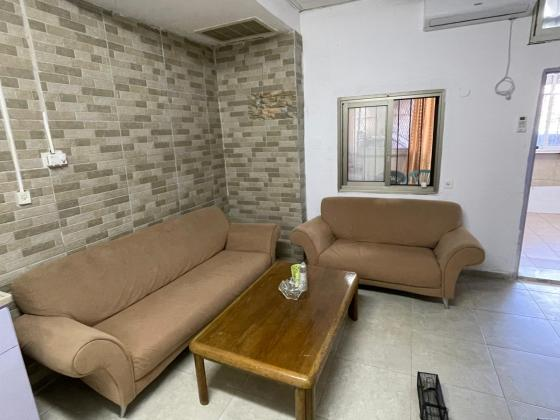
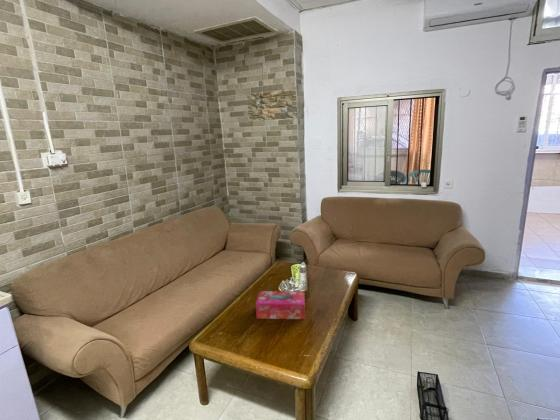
+ tissue box (281, 304)
